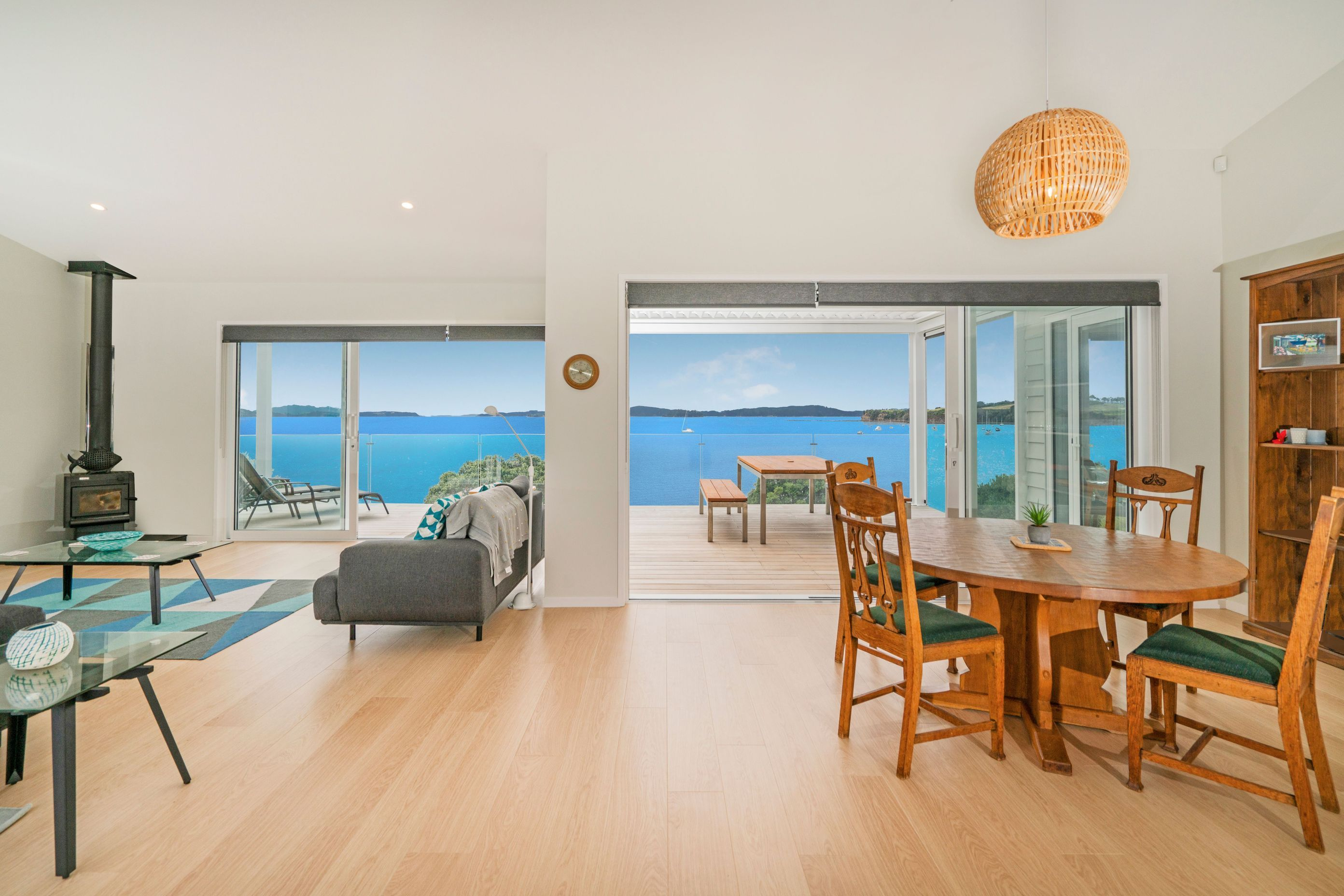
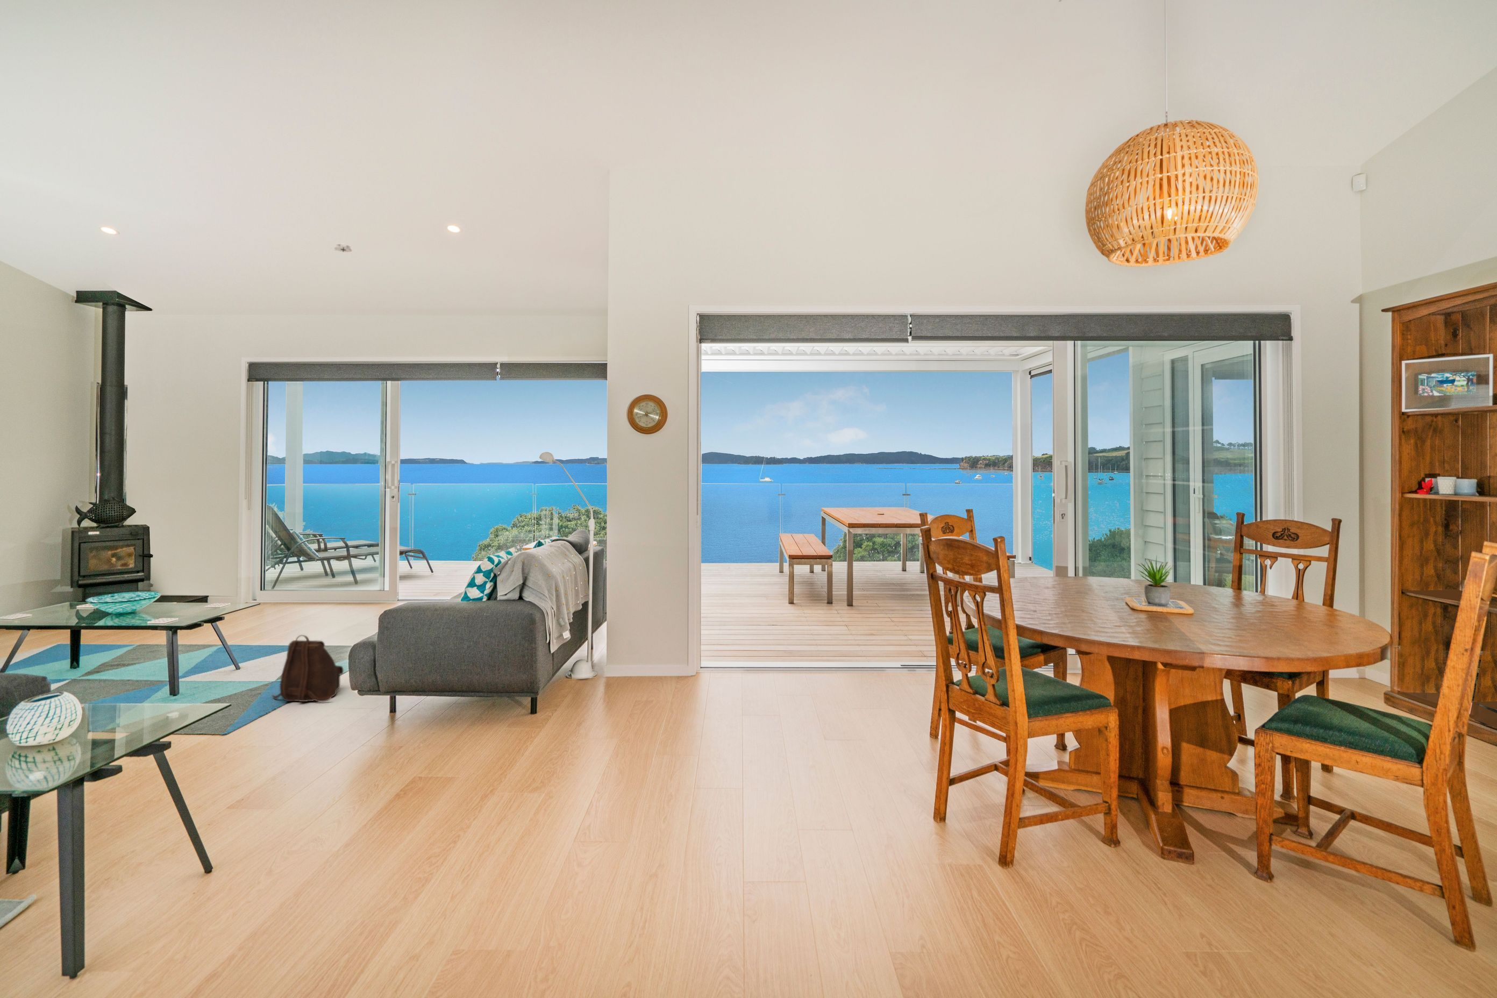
+ smoke detector (343, 248)
+ backpack (310, 665)
